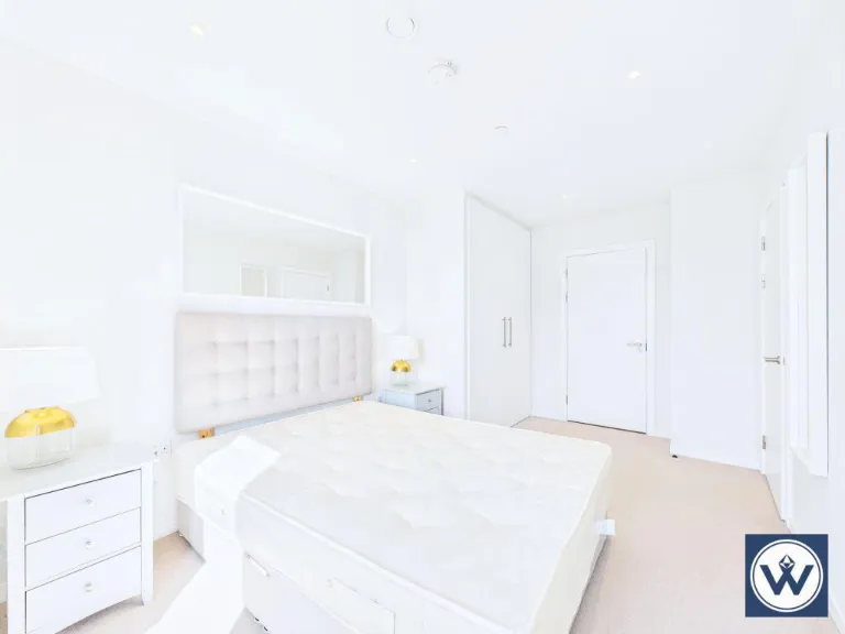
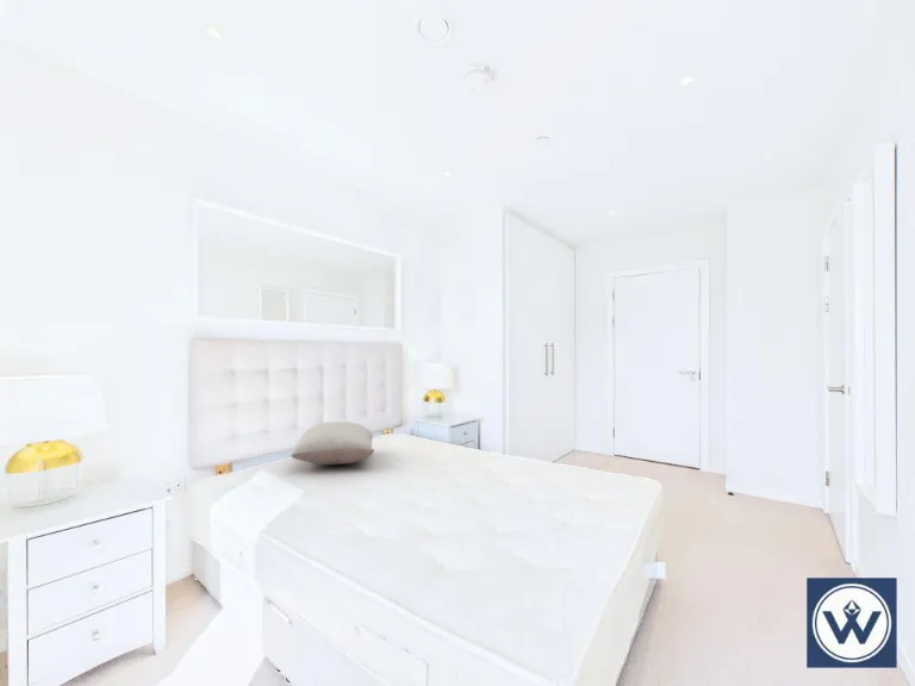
+ pillow (336, 442)
